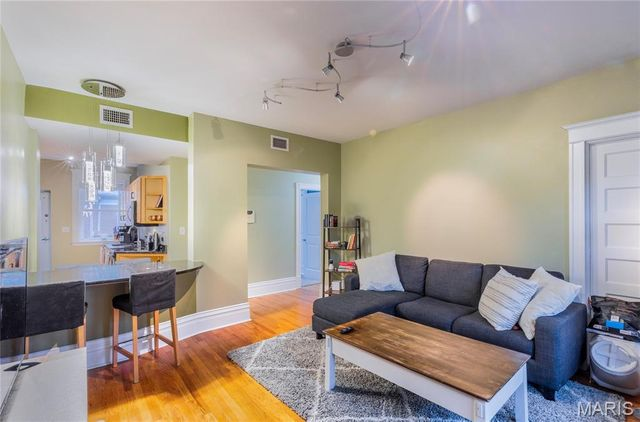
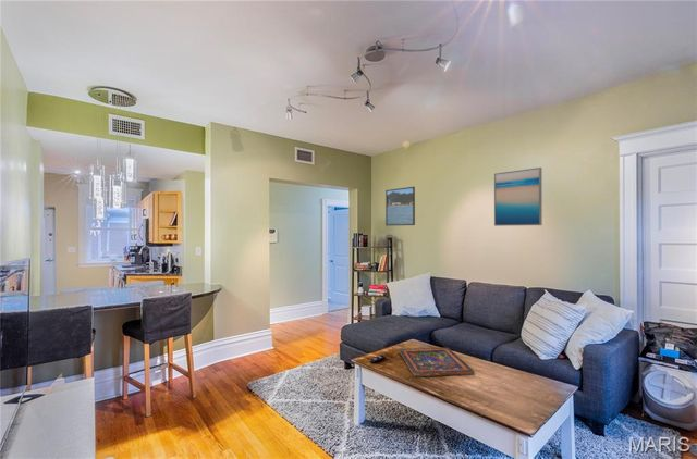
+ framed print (400, 207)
+ wall art (516, 198)
+ painted panel (432, 360)
